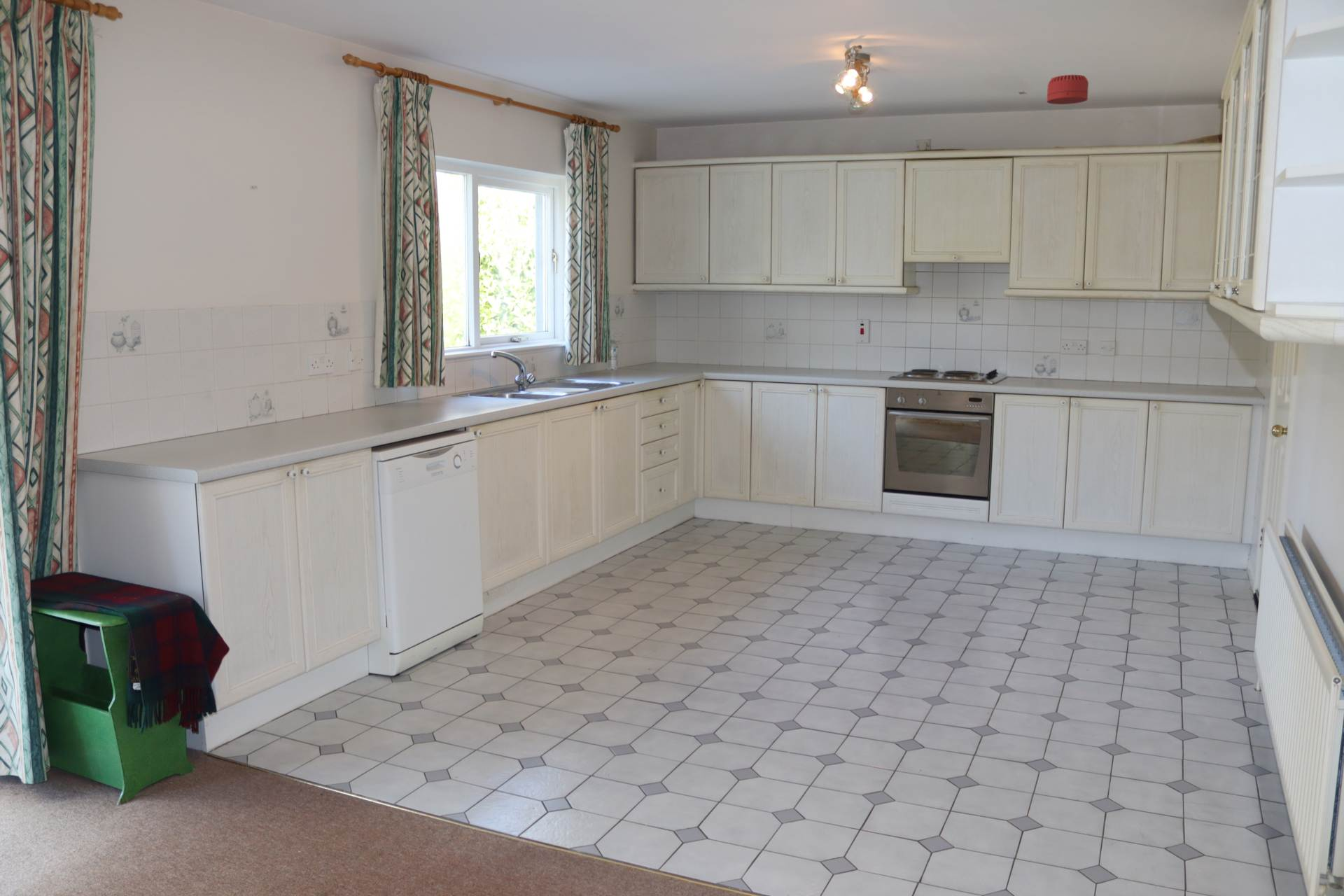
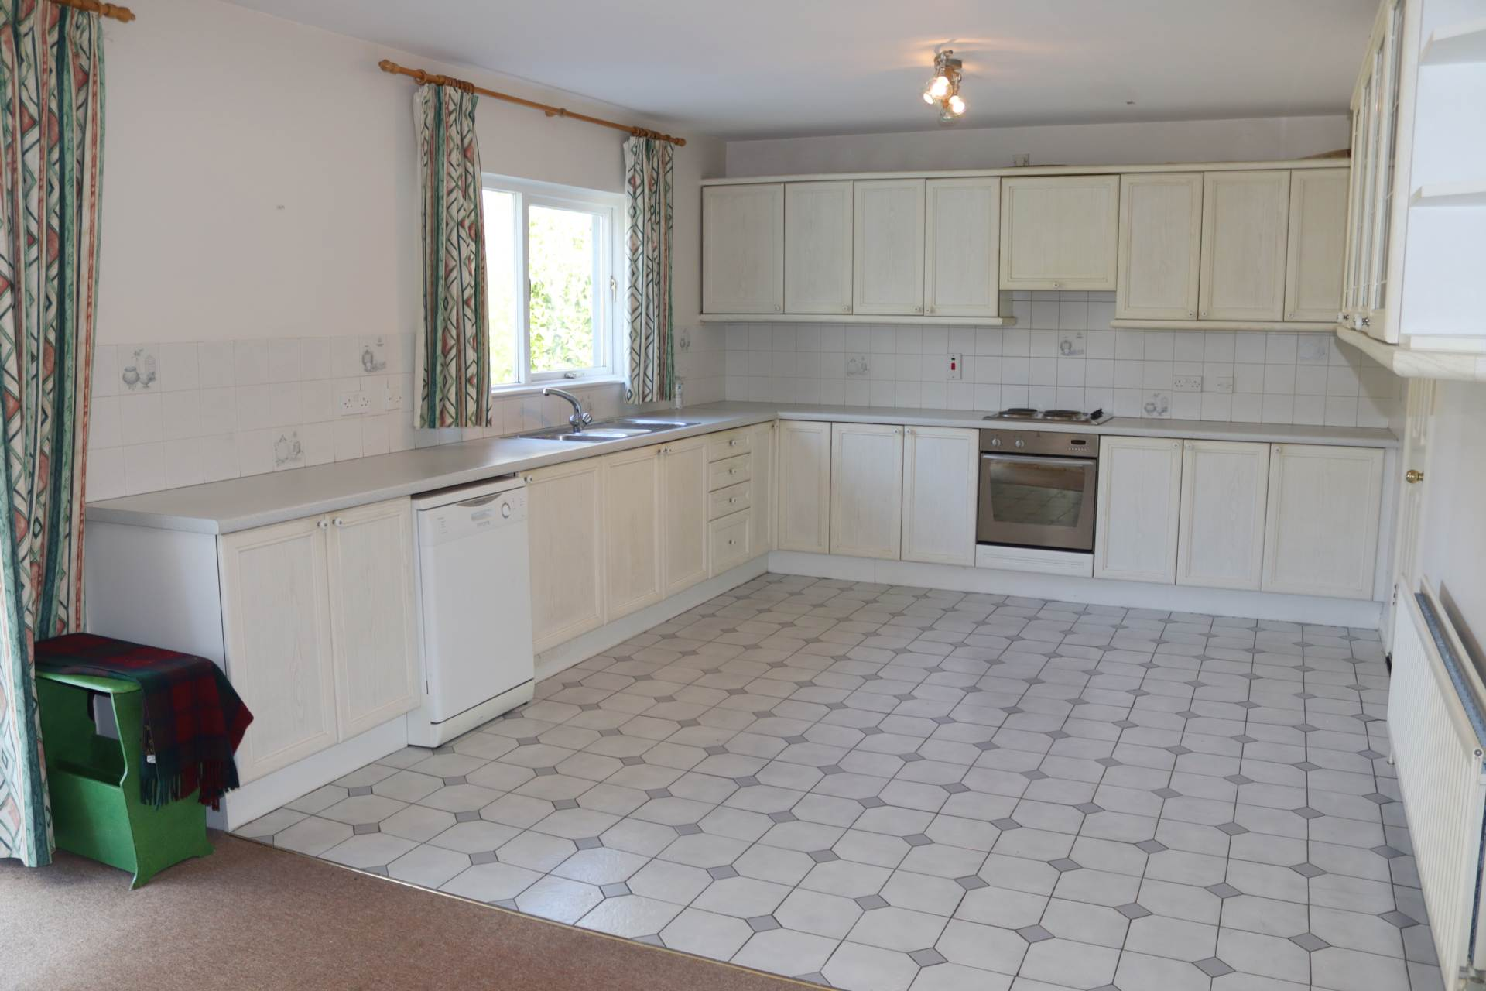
- smoke detector (1068, 89)
